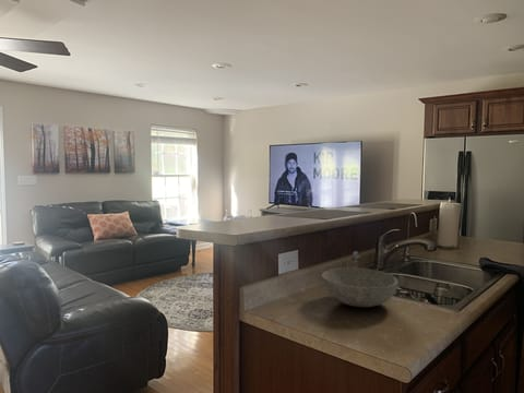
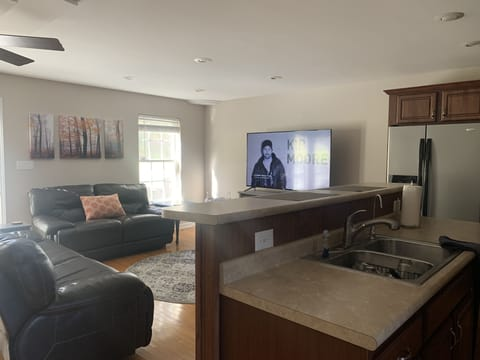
- bowl (358, 289)
